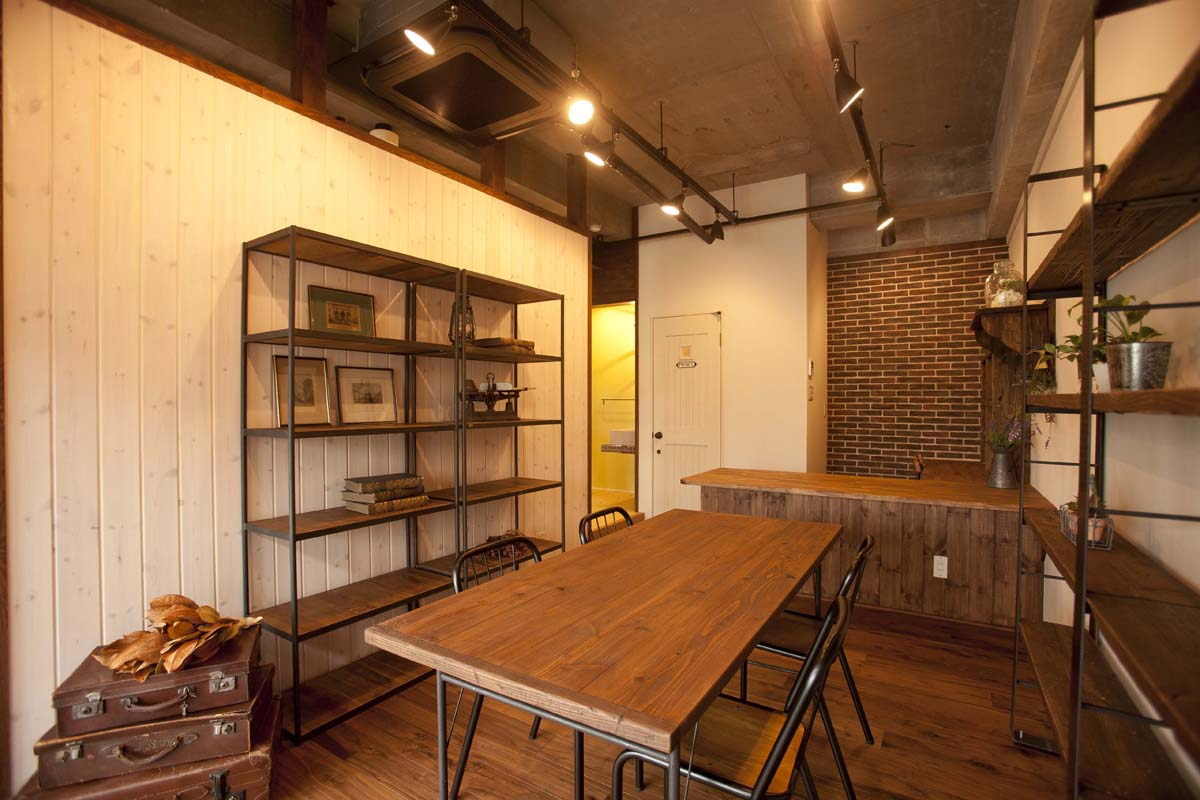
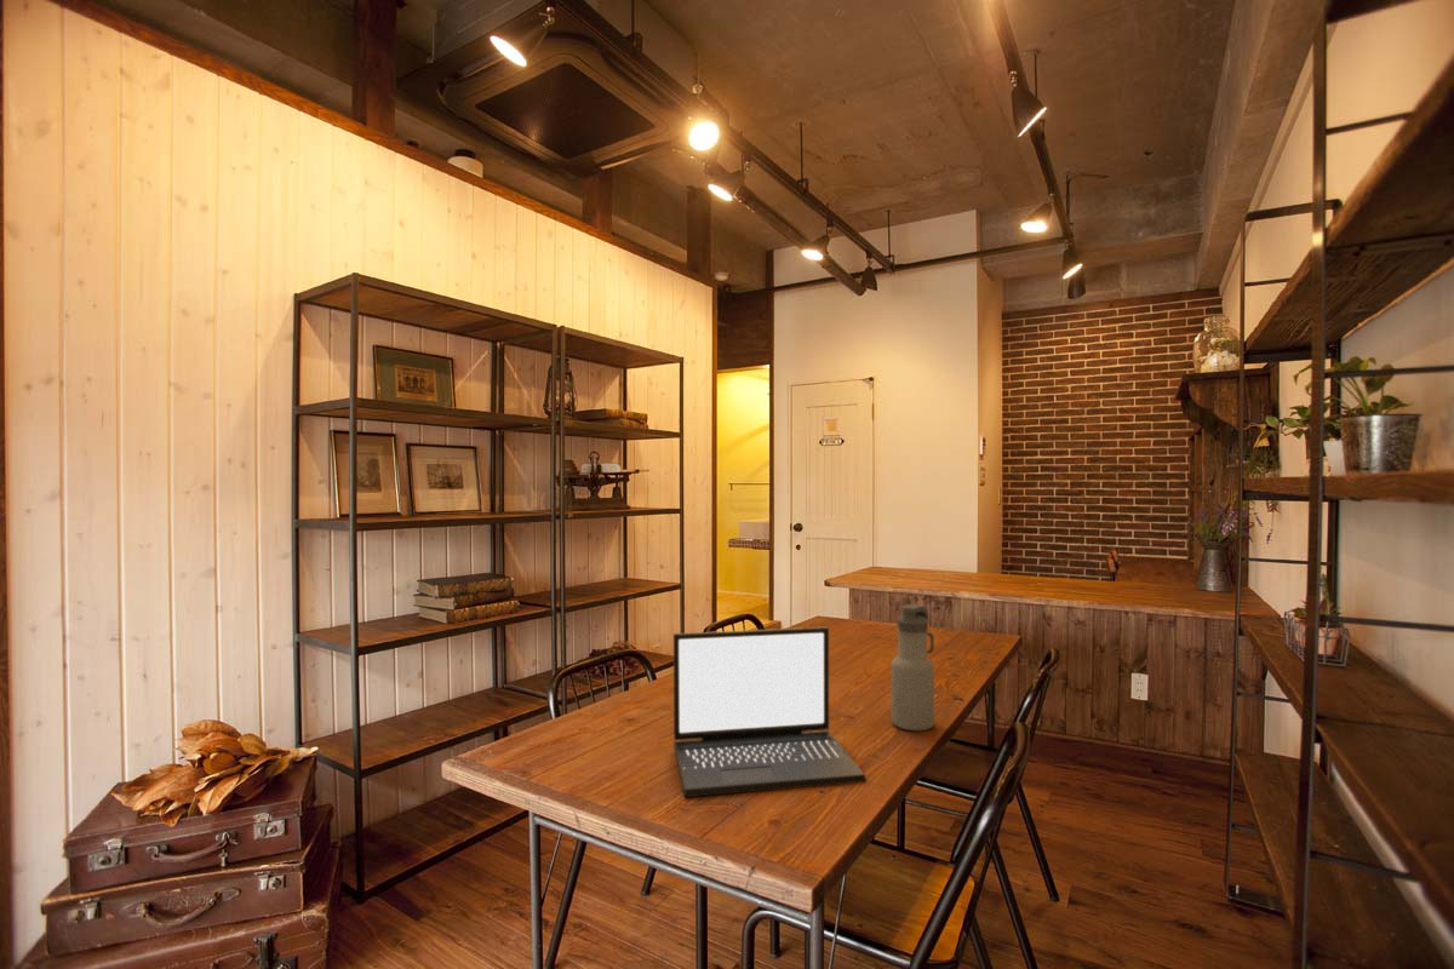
+ water bottle (912, 665)
+ laptop (763, 703)
